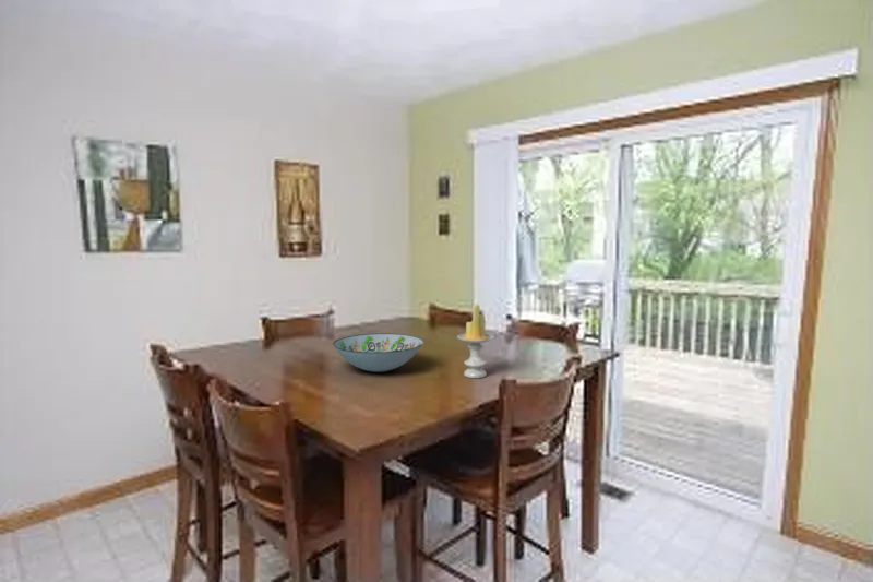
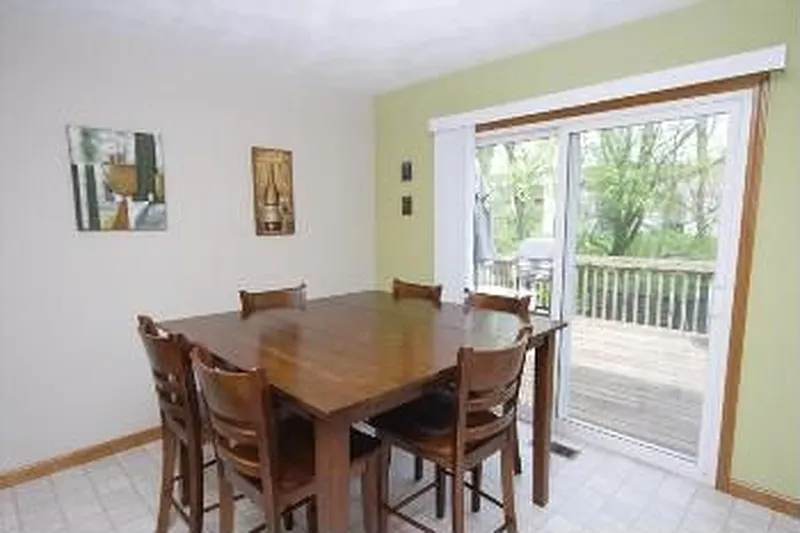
- decorative bowl (379, 355)
- candle (475, 338)
